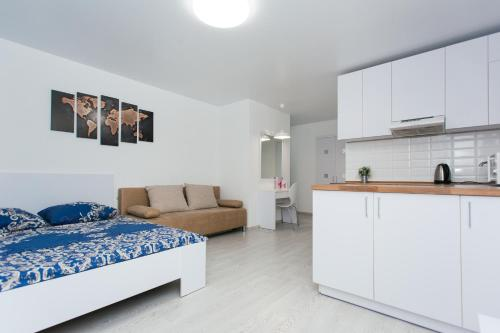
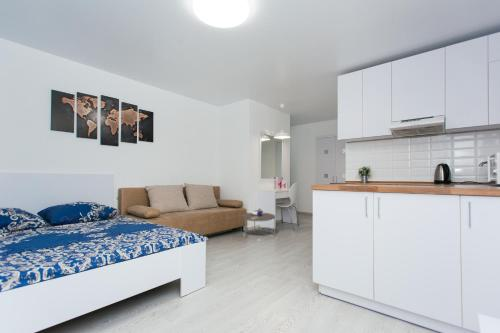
+ side table (258, 220)
